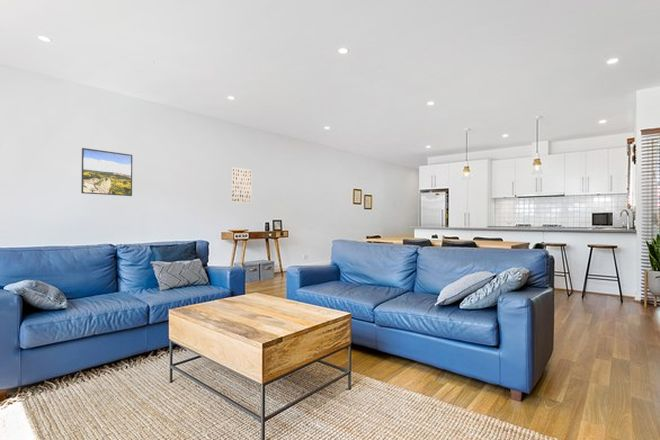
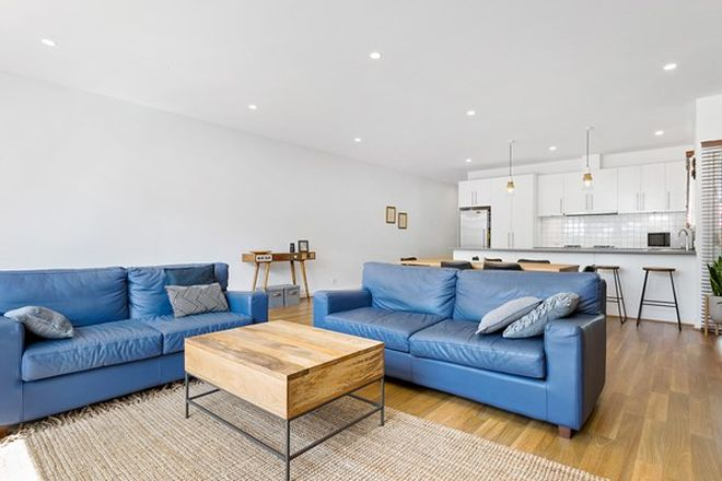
- wall art (241, 186)
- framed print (108, 173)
